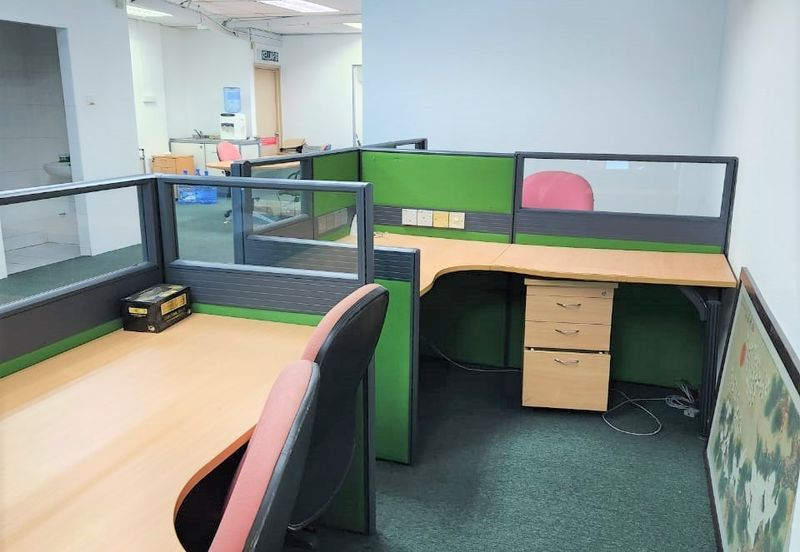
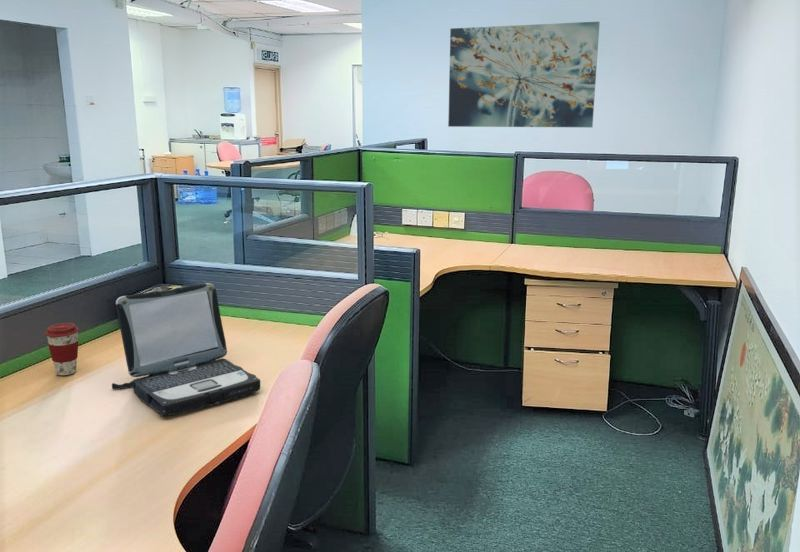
+ wall art (520, 77)
+ coffee cup (63, 349)
+ laptop (186, 343)
